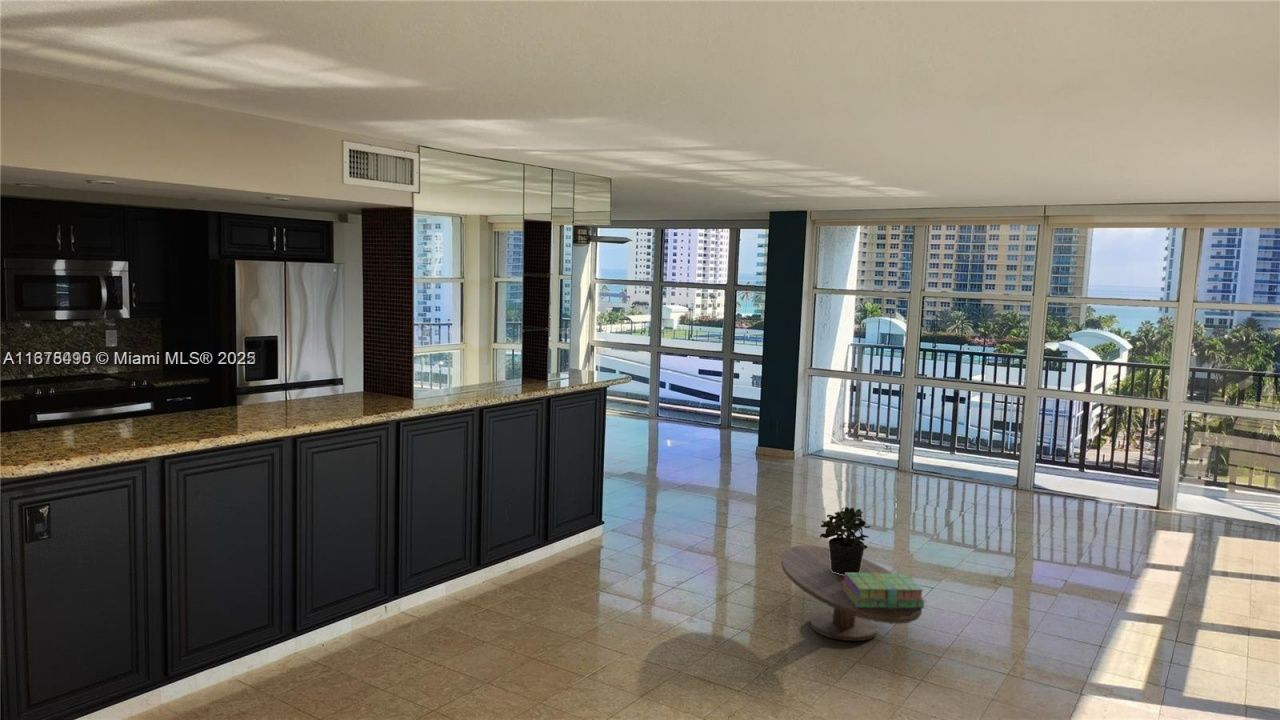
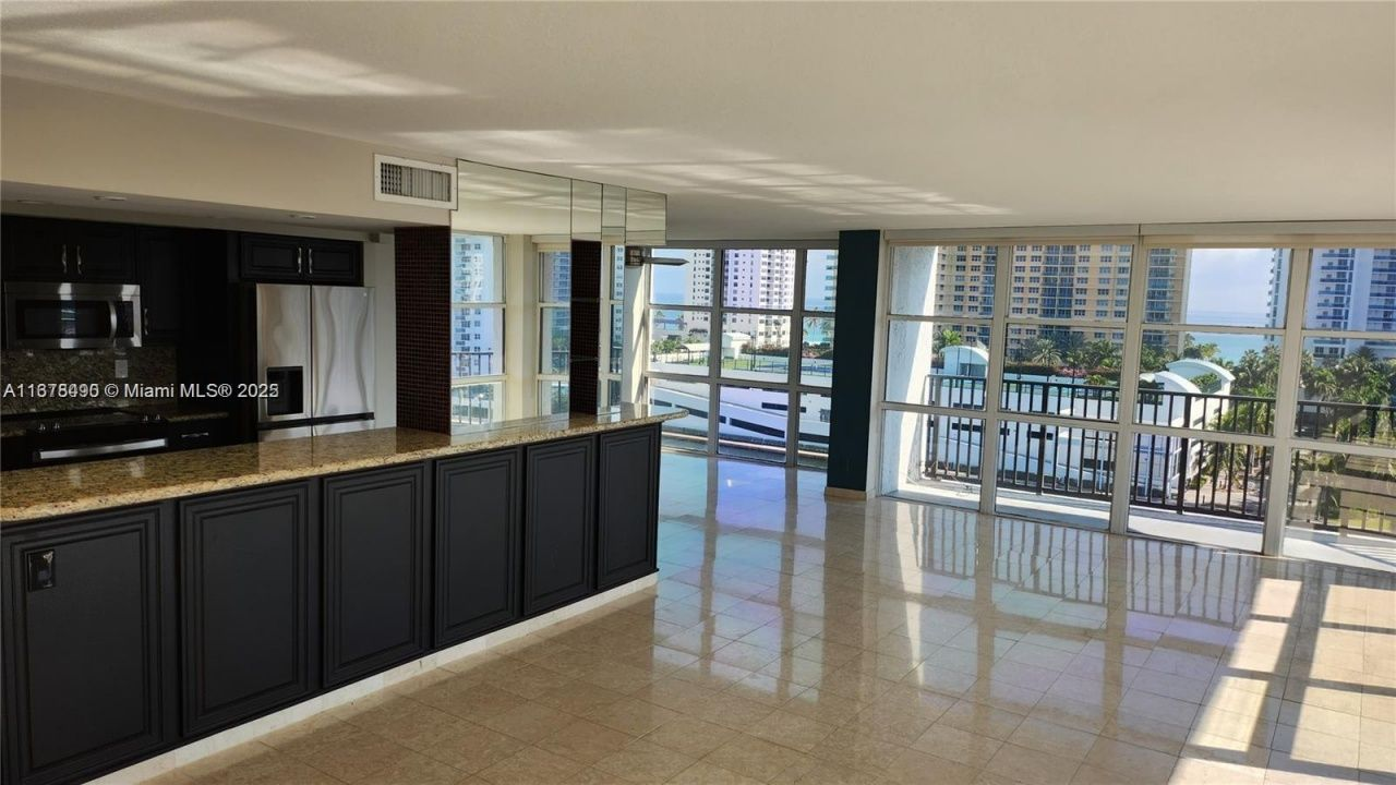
- stack of books (882, 589)
- coffee table (845, 602)
- potted plant (847, 538)
